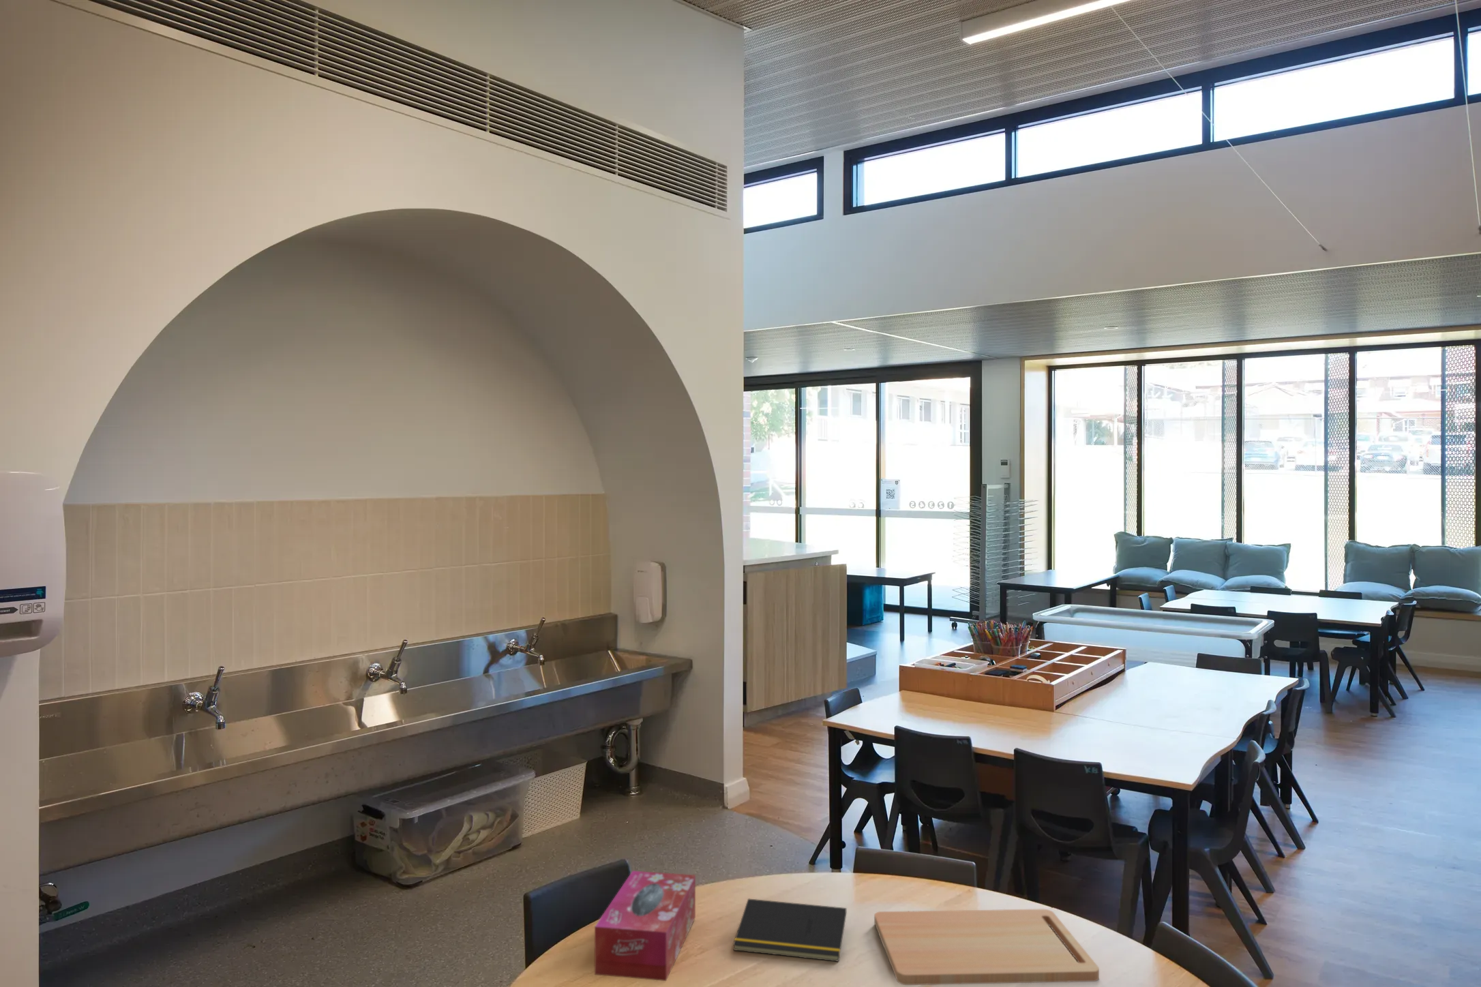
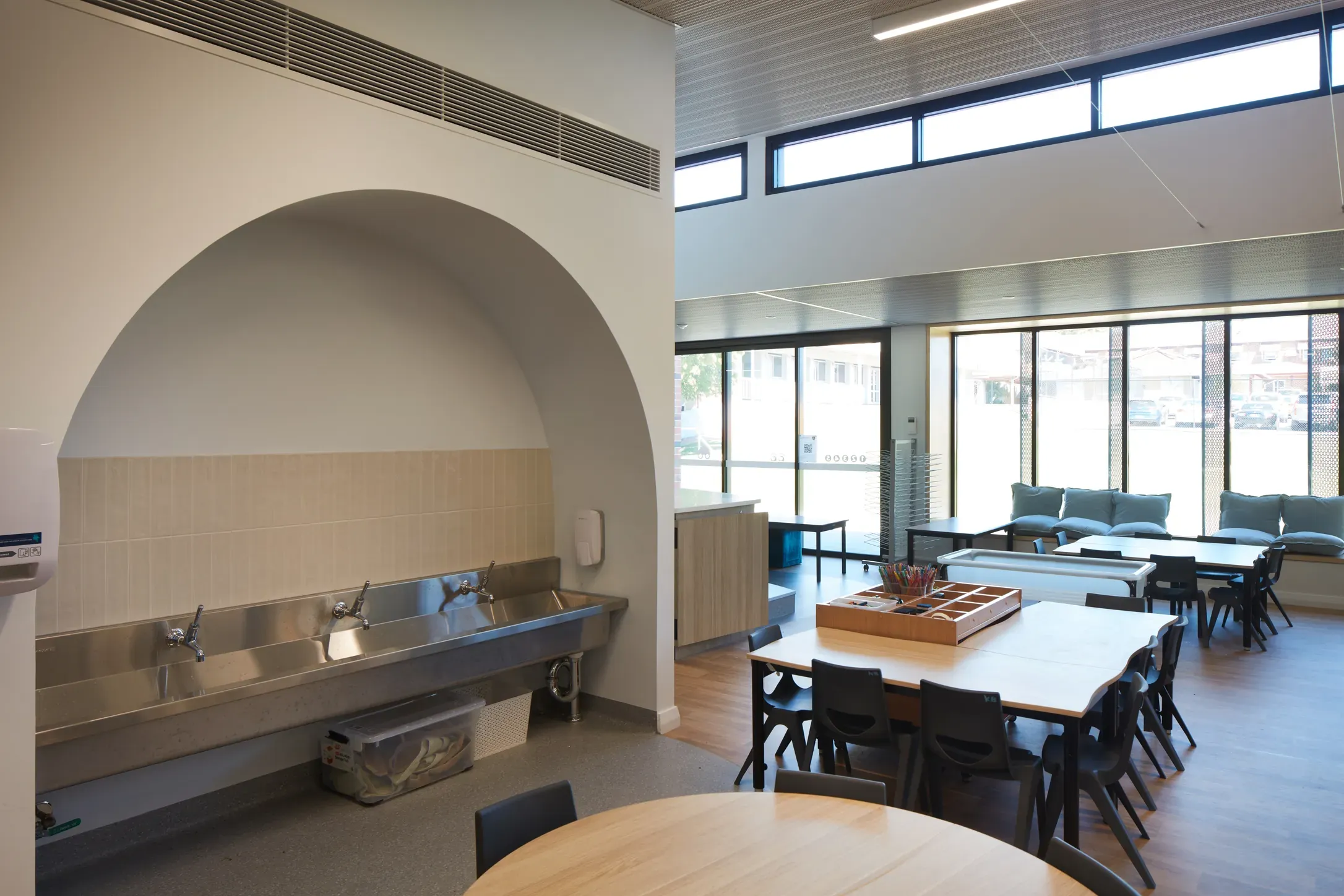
- tissue box (648, 922)
- notepad (791, 929)
- cutting board (980, 944)
